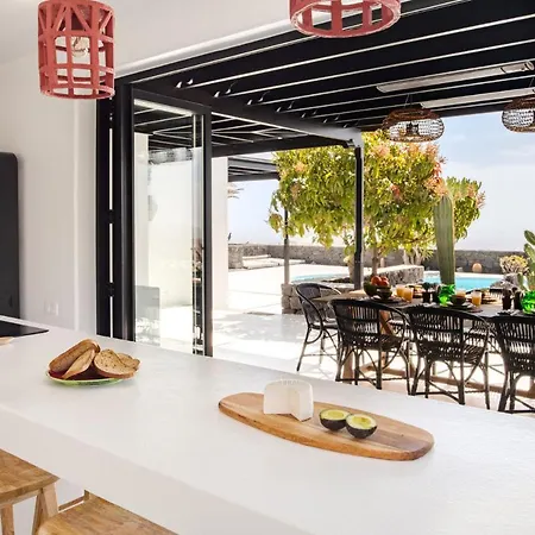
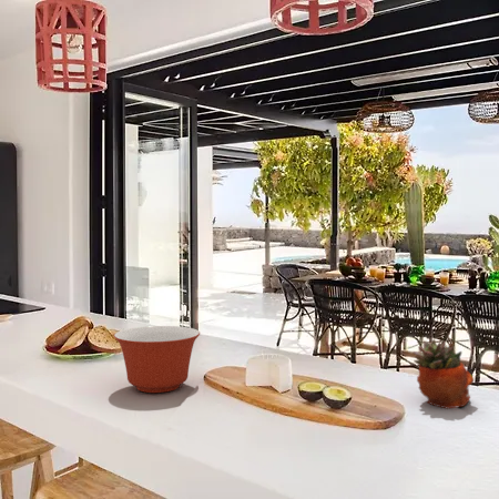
+ succulent planter (444, 370)
+ mixing bowl (157, 359)
